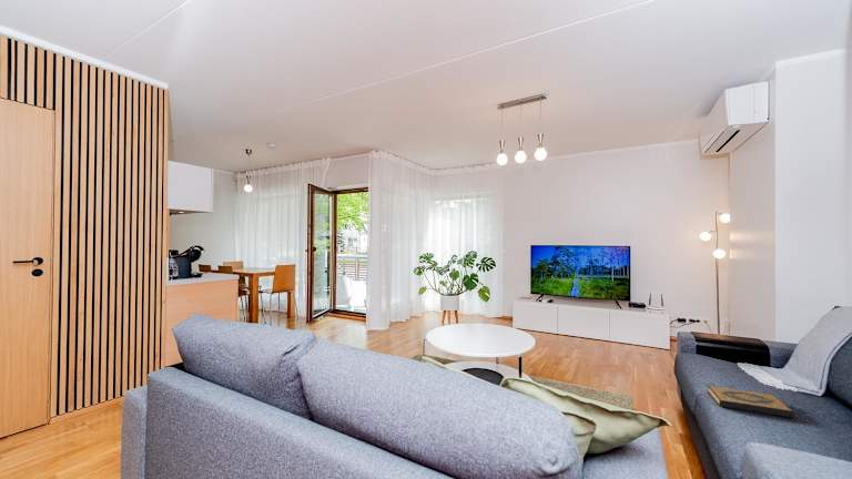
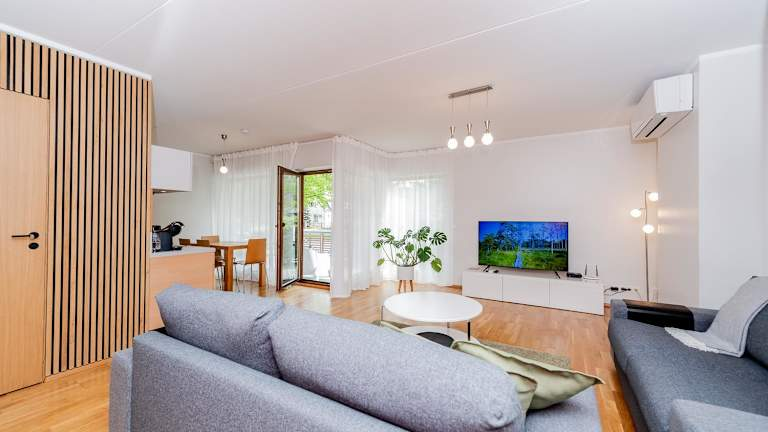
- hardback book (747, 400)
